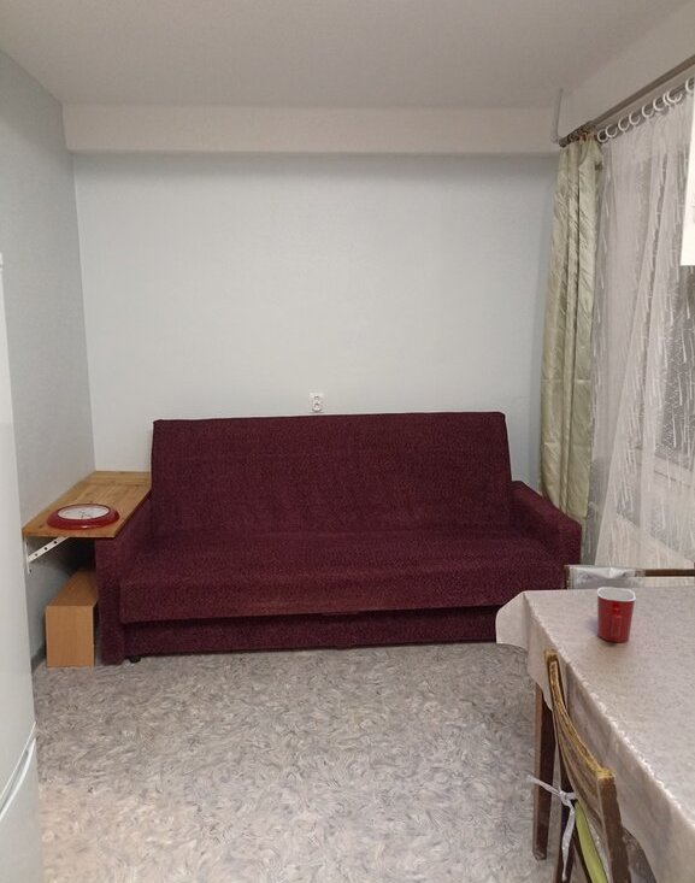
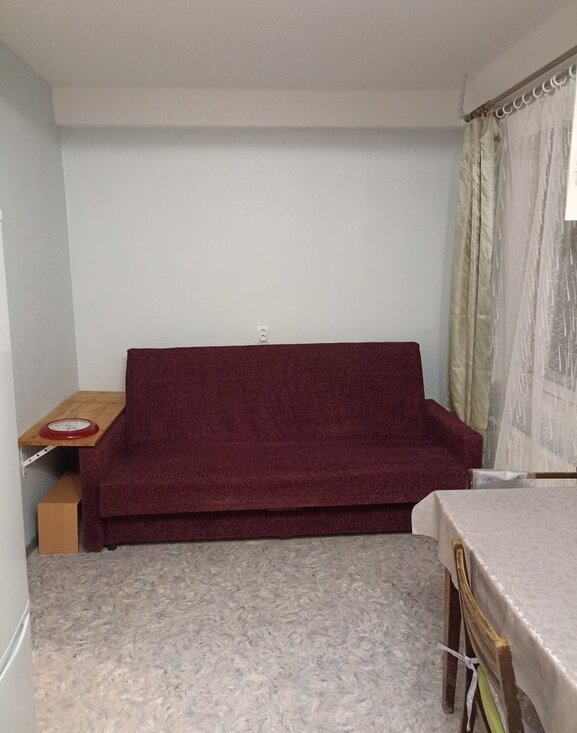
- mug (614, 618)
